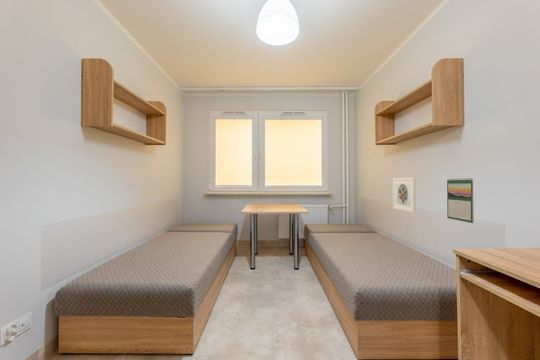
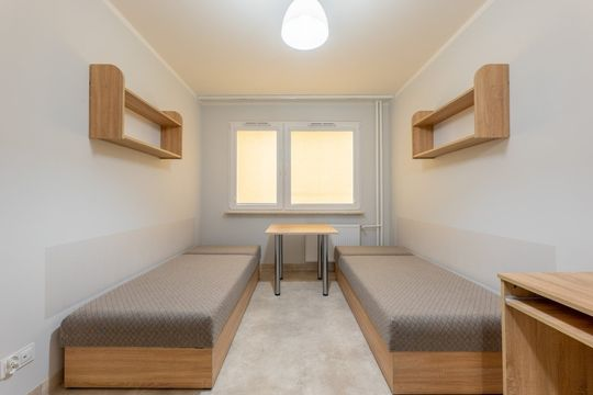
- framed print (403, 194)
- calendar (459, 199)
